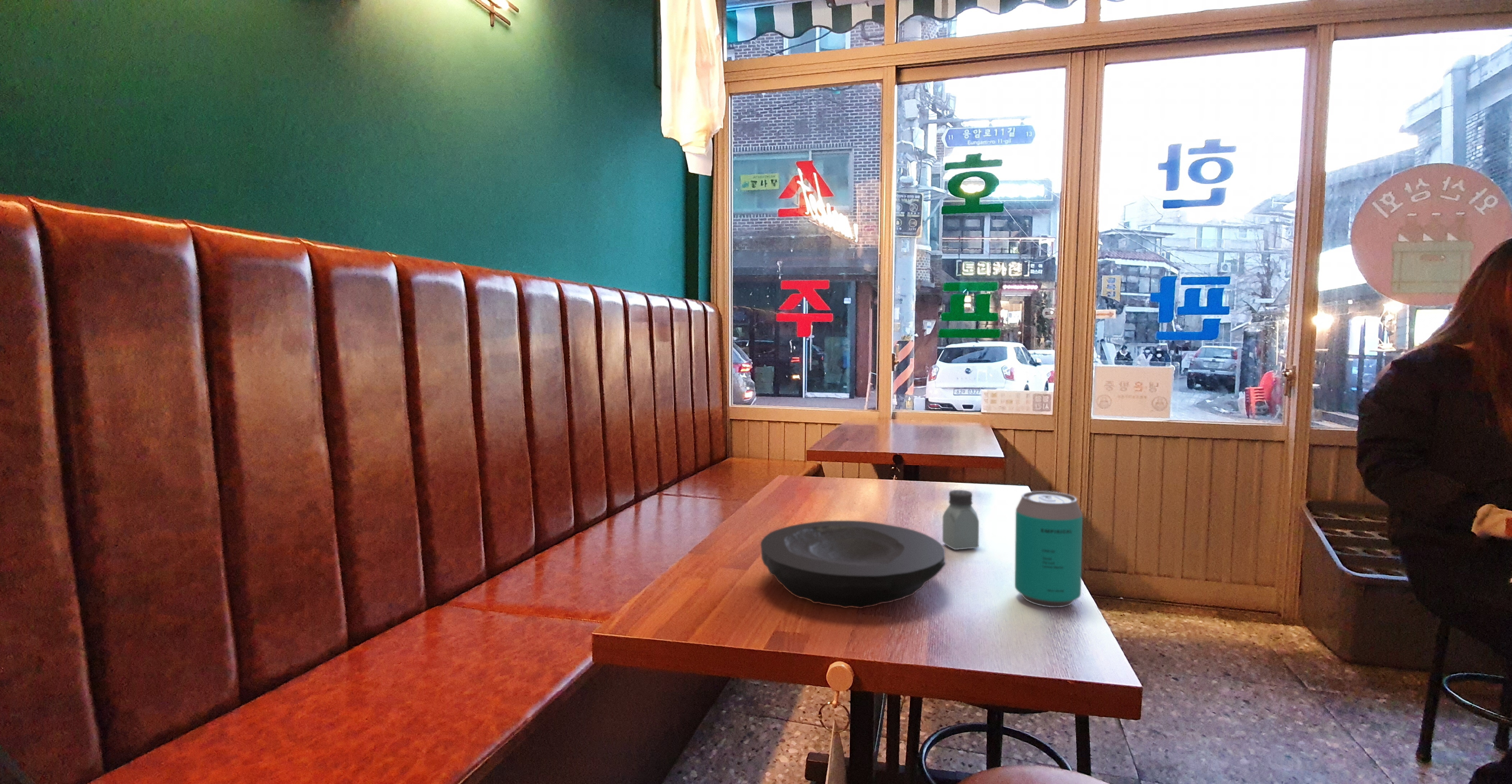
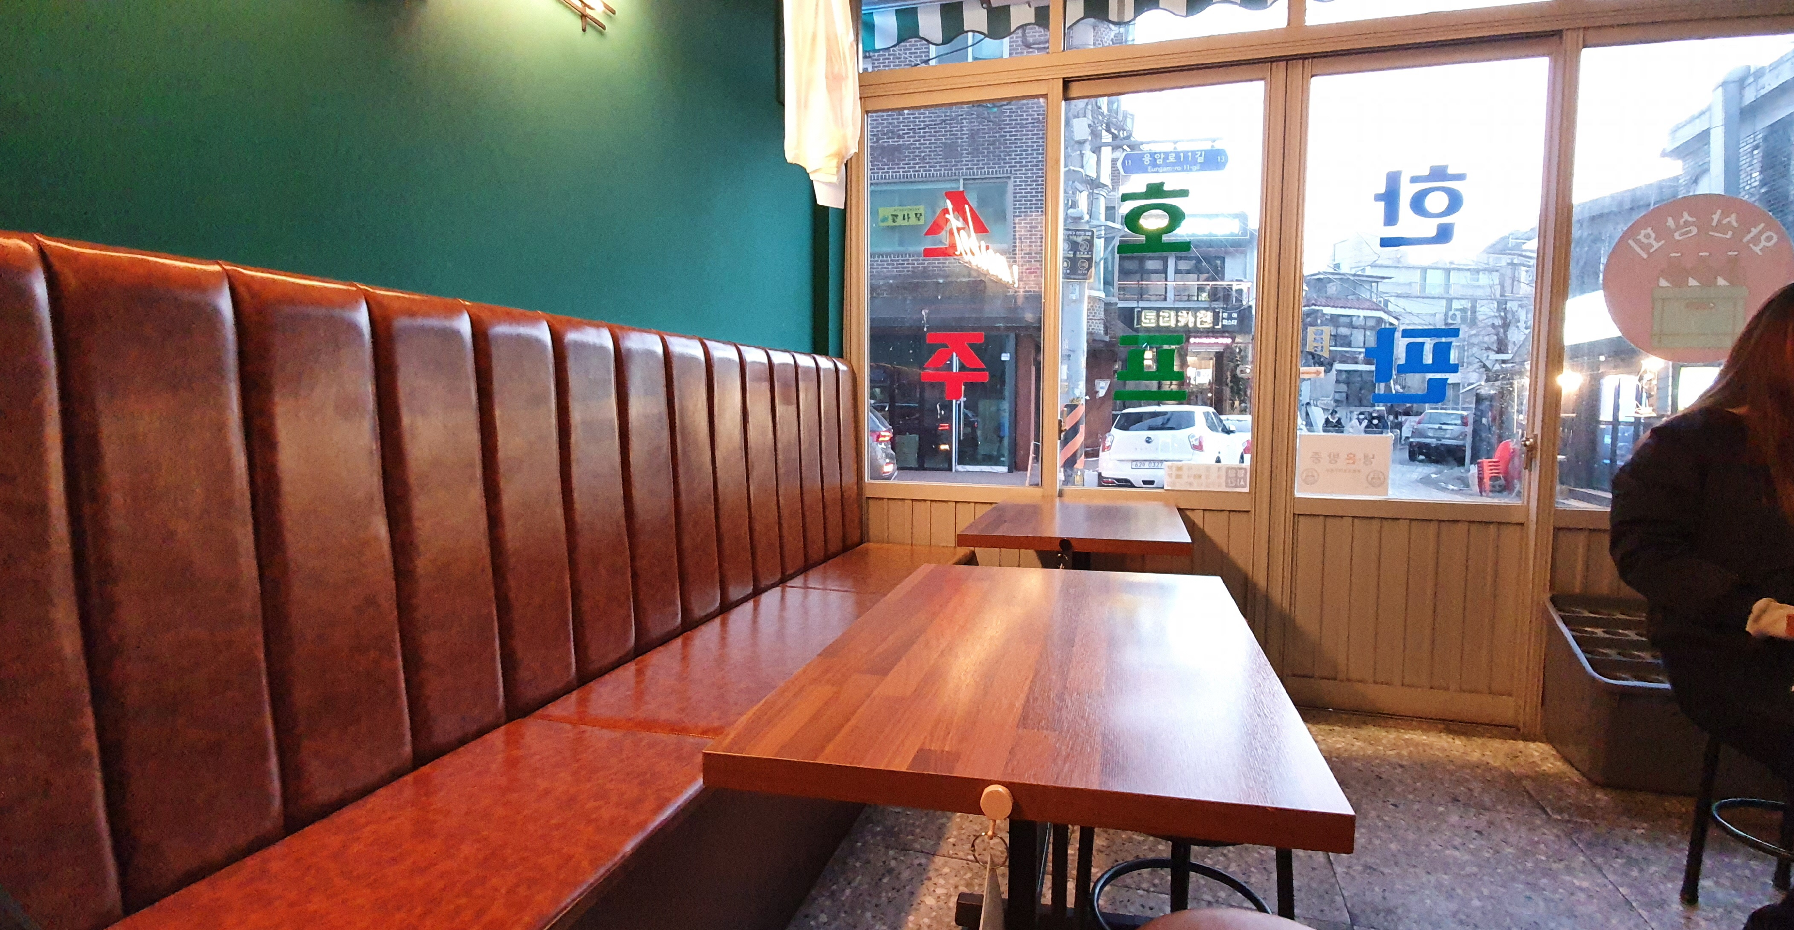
- saltshaker (960, 519)
- plate (850, 564)
- beverage can (1048, 548)
